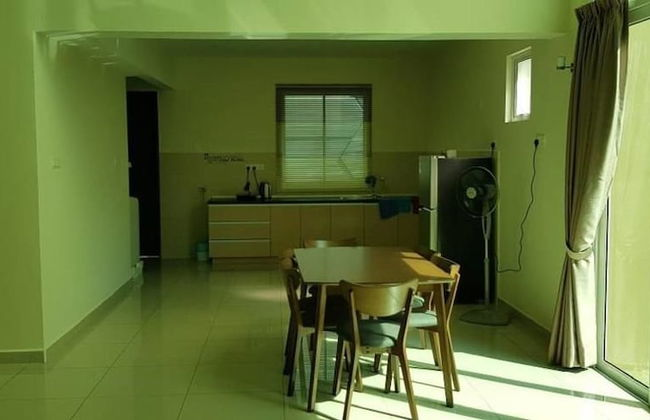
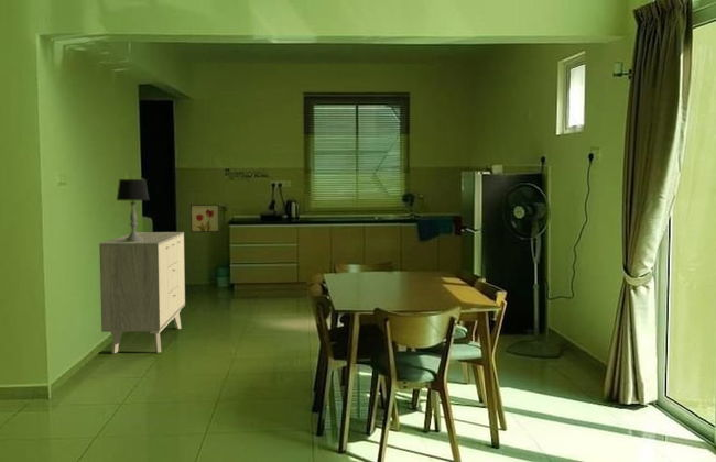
+ table lamp (132, 209)
+ sideboard (148, 288)
+ wall art (205, 218)
